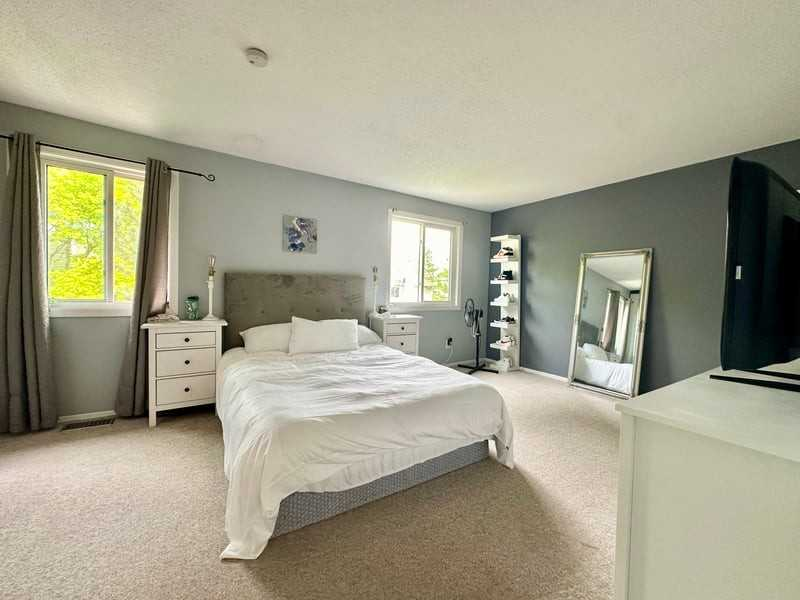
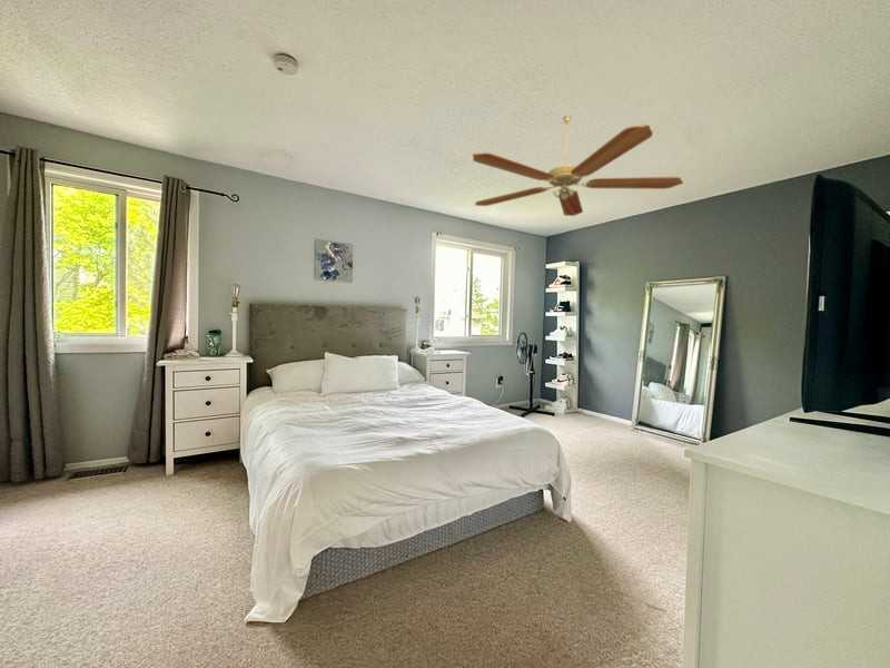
+ ceiling fan (565, 159)
